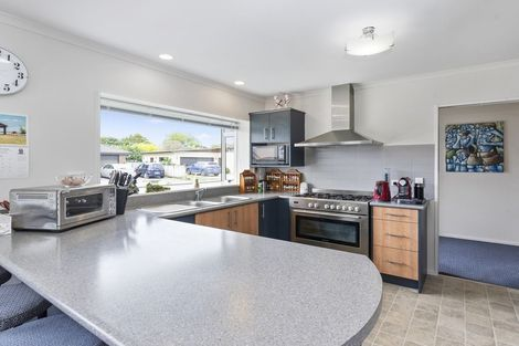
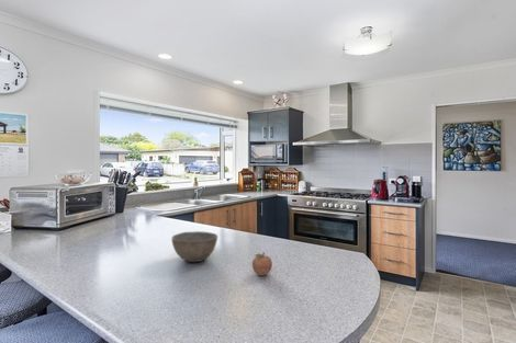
+ bowl (194, 248)
+ fruit (261, 263)
